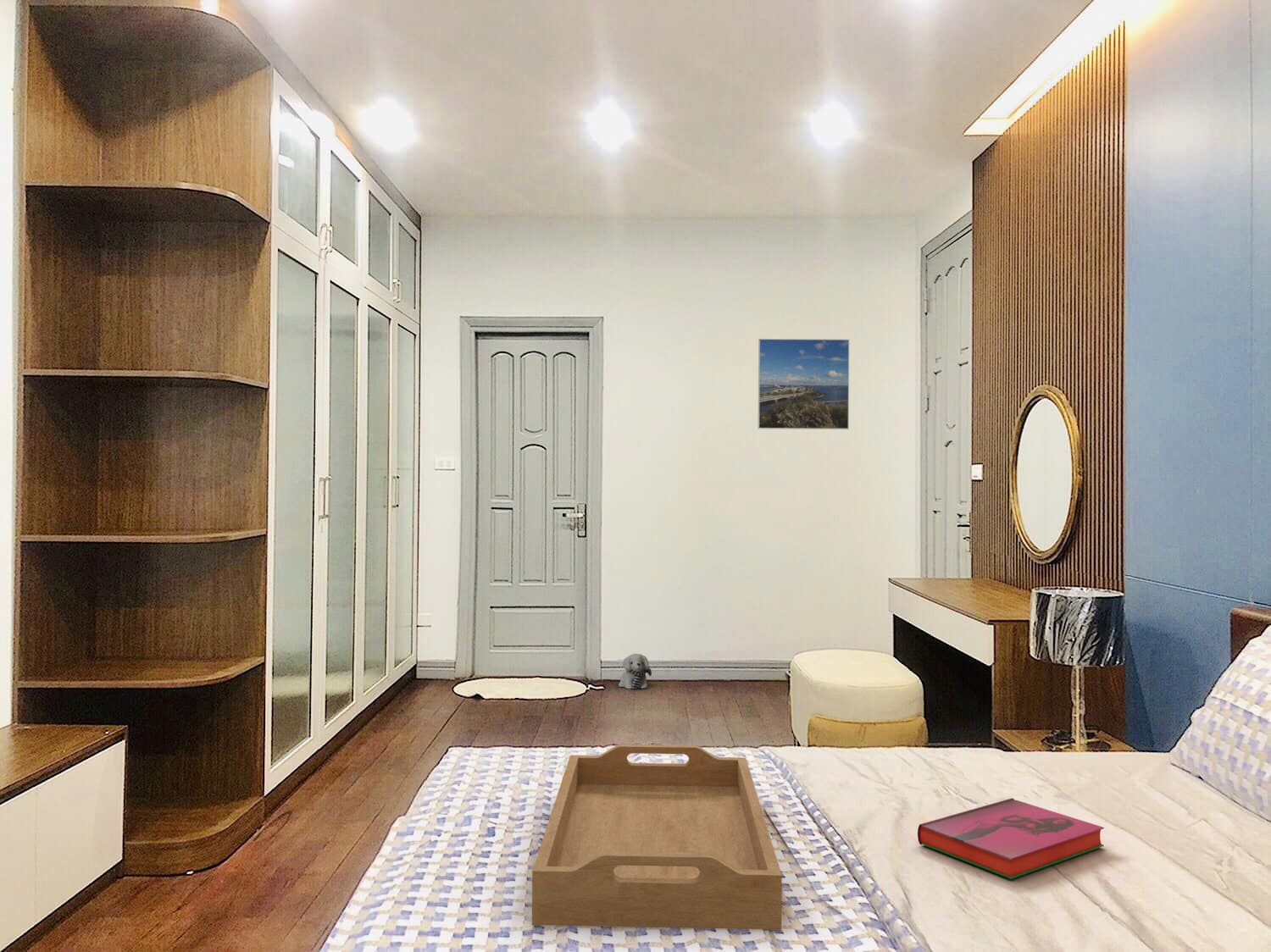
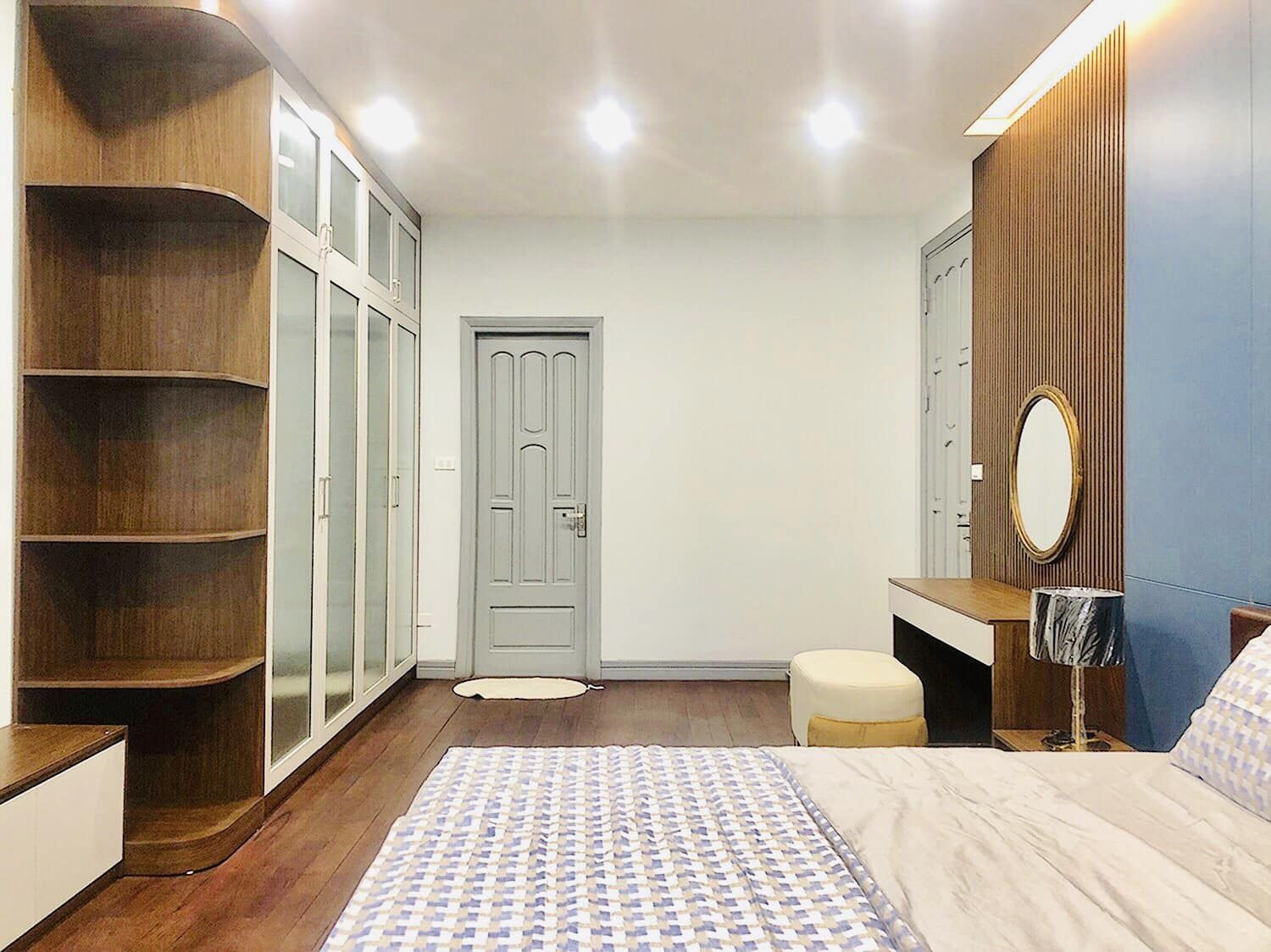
- plush toy (635, 667)
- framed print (803, 384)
- serving tray (657, 820)
- hardback book (1010, 834)
